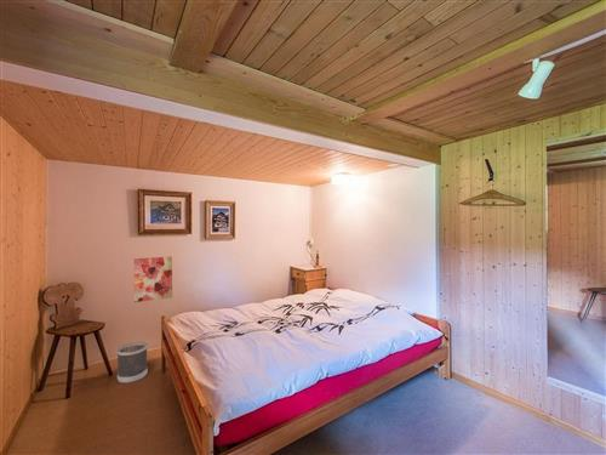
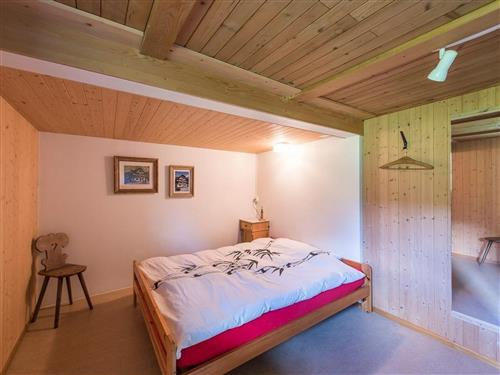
- wastebasket (132, 360)
- wall art (153, 278)
